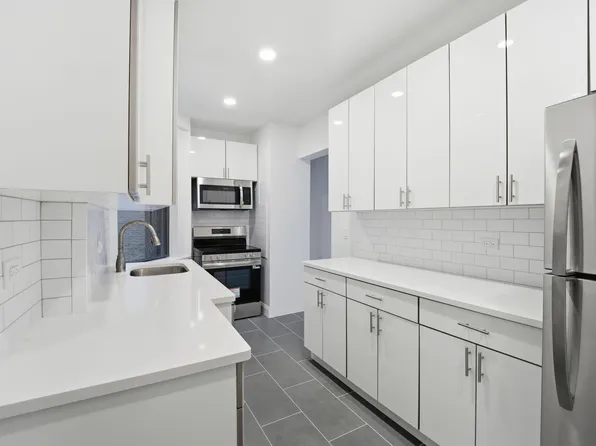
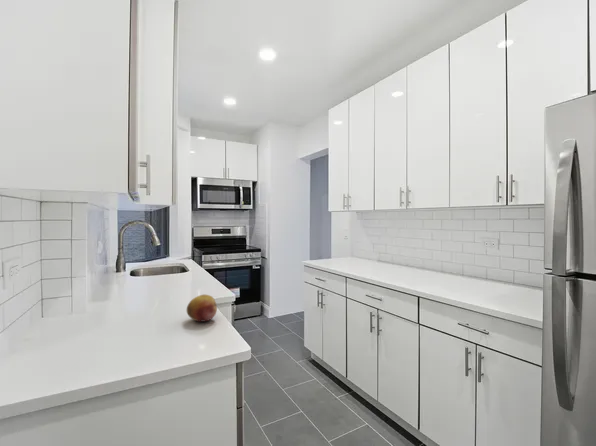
+ fruit (202, 307)
